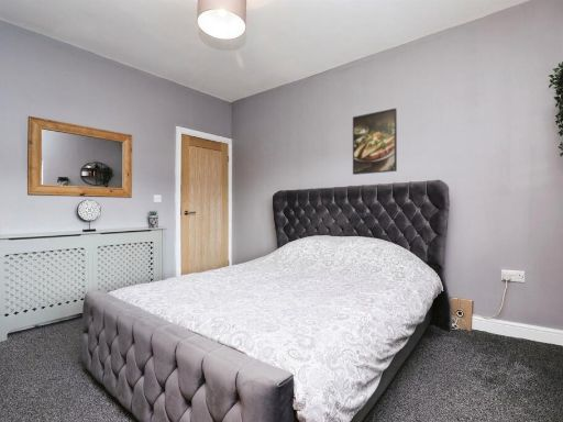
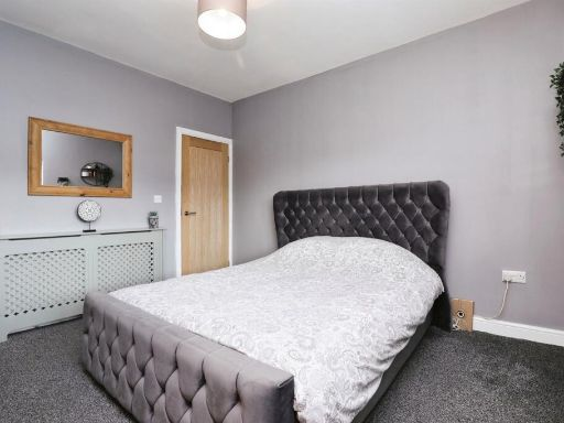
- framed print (373, 143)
